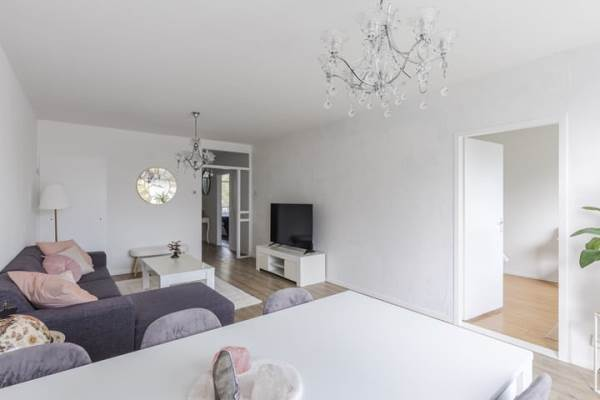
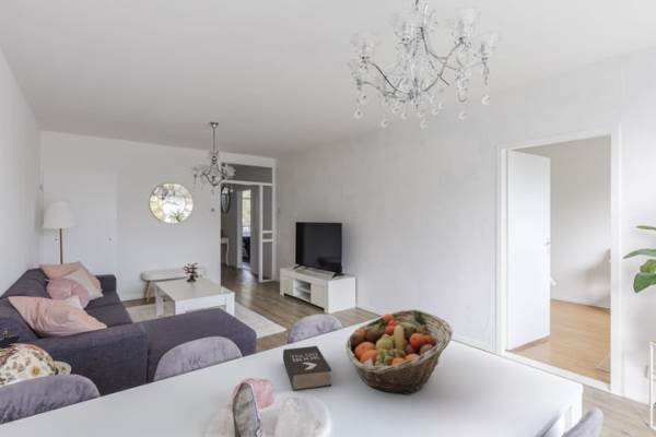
+ fruit basket (396, 345)
+ book (305, 366)
